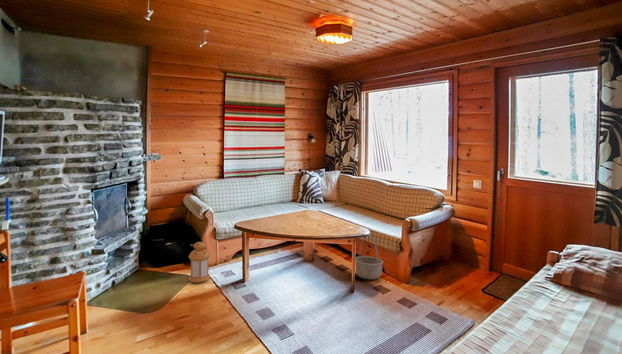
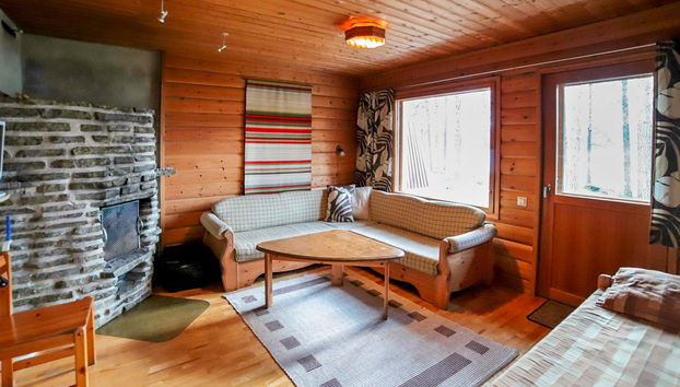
- lantern (199, 261)
- basket (368, 256)
